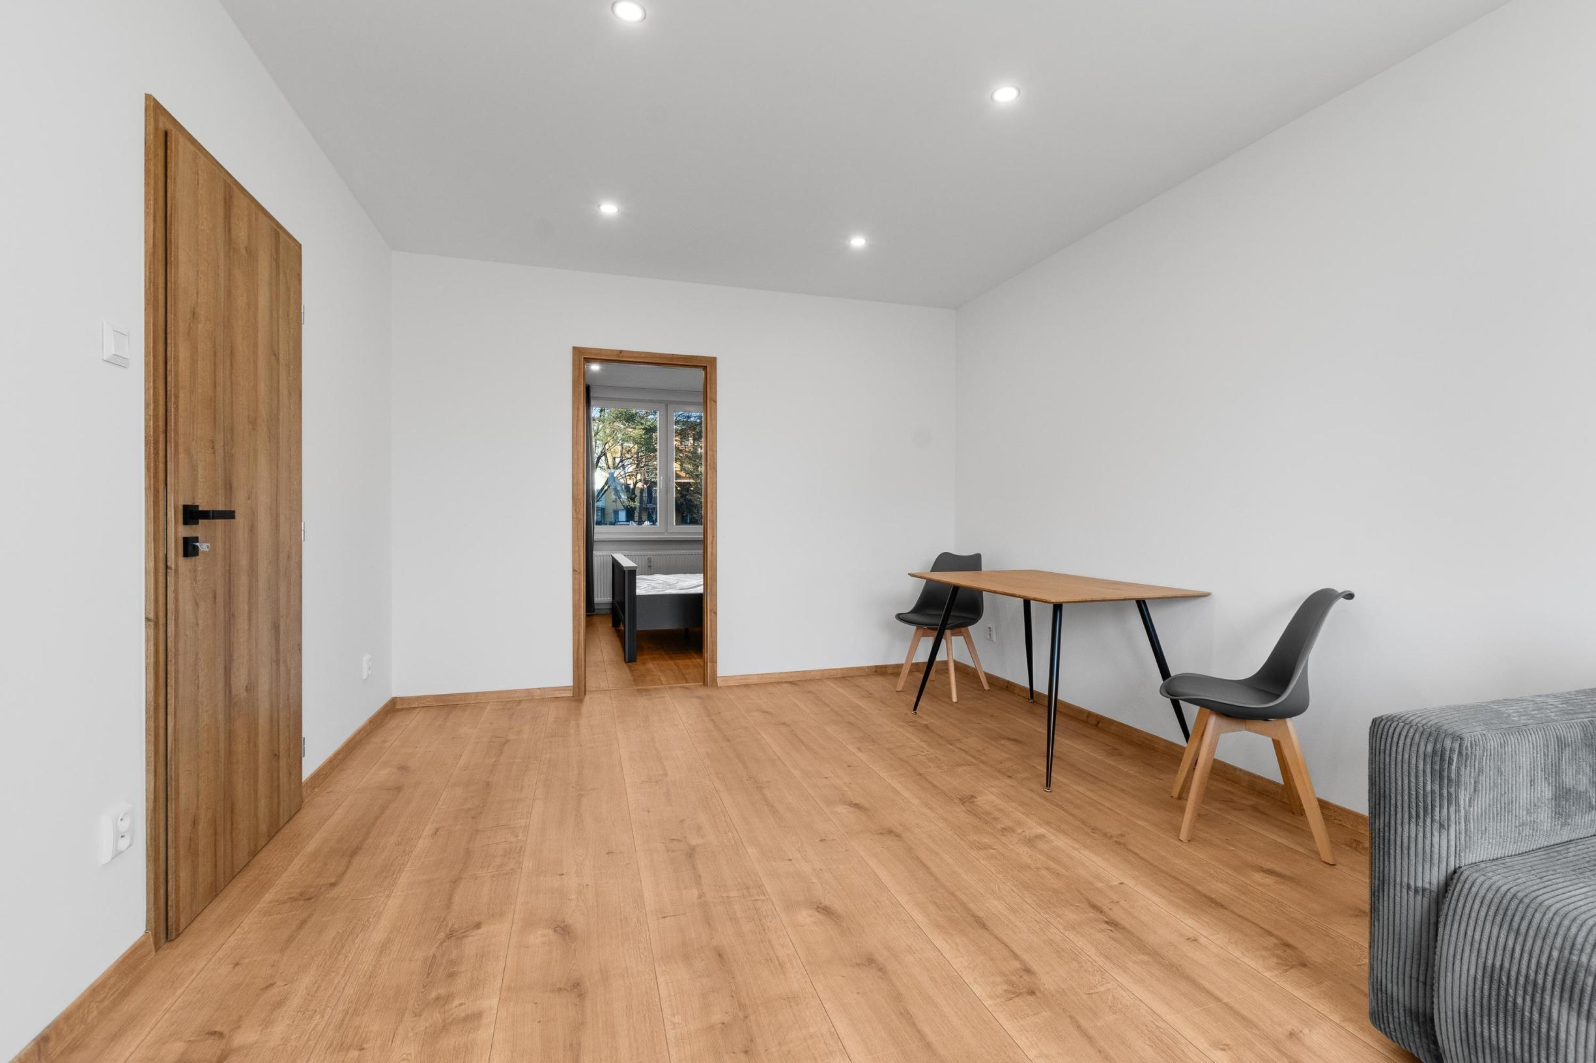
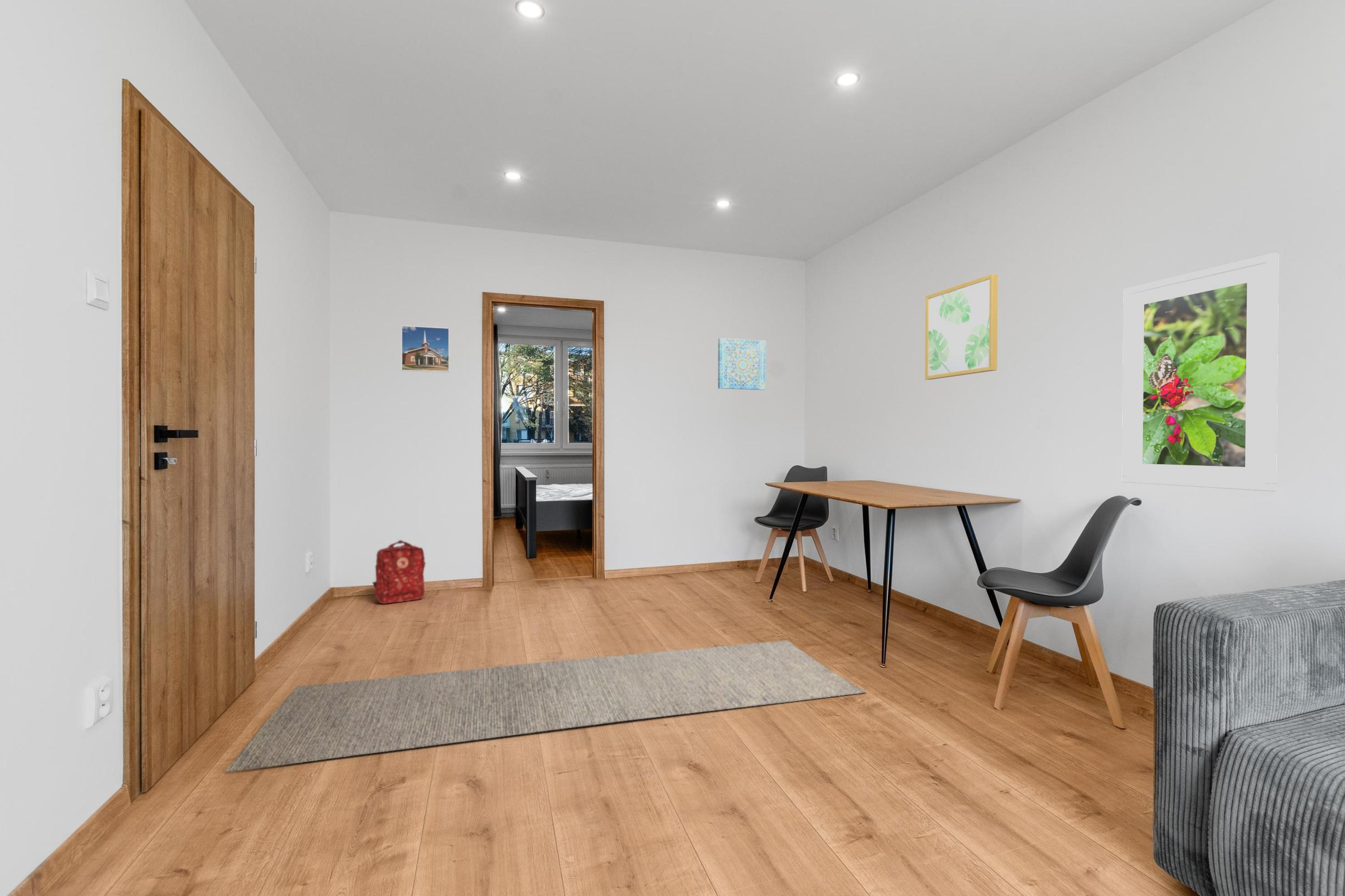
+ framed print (425, 349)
+ backpack (399, 569)
+ rug (579, 689)
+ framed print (1192, 380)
+ wall art (959, 330)
+ wall art (742, 364)
